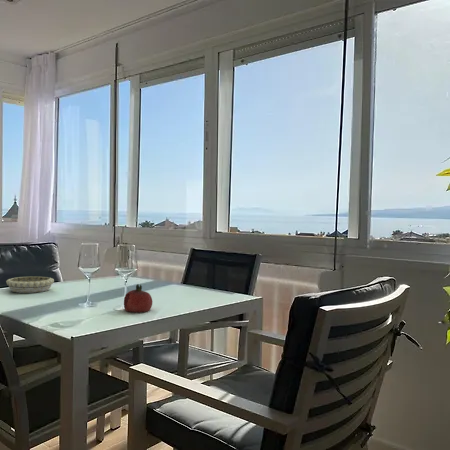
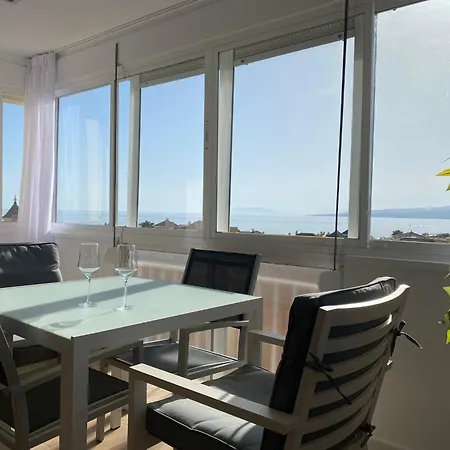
- decorative bowl (30, 284)
- fruit (137, 297)
